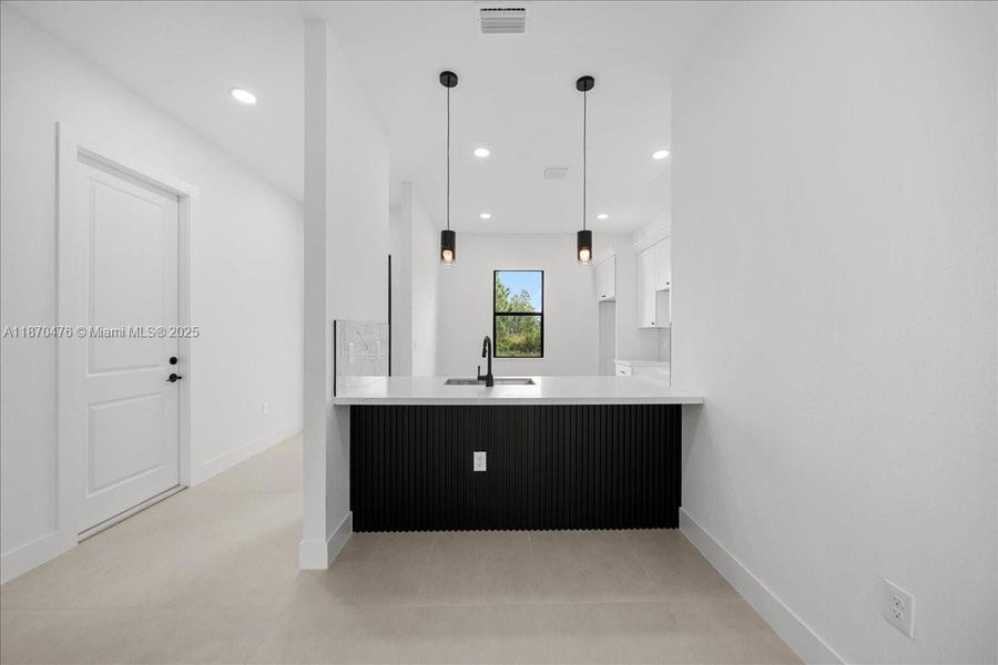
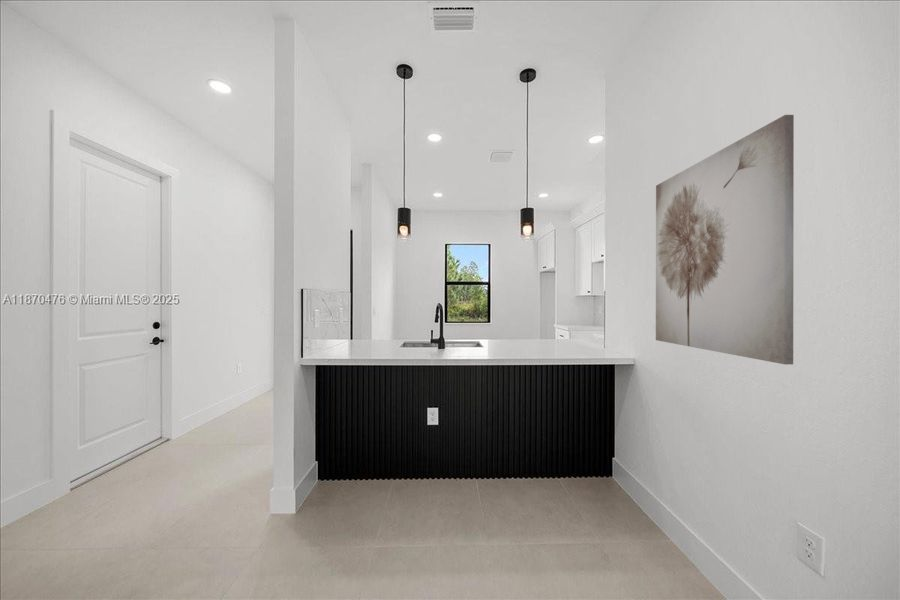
+ wall art (708, 253)
